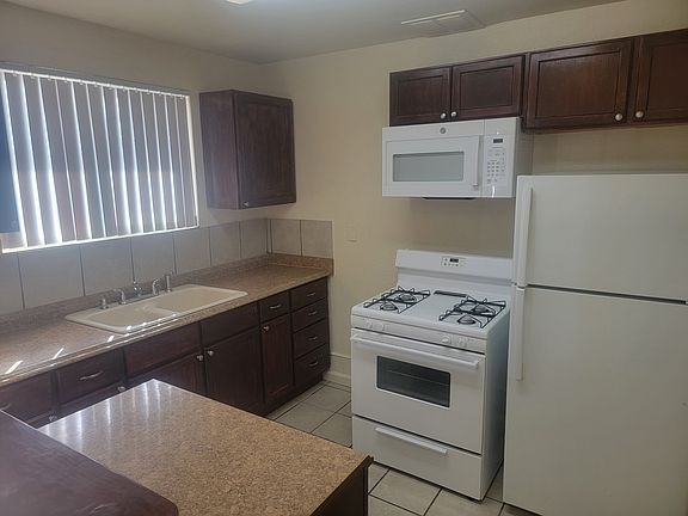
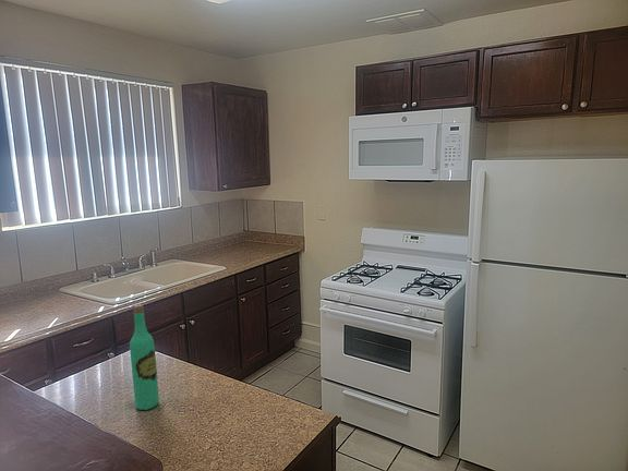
+ wine bottle (143, 355)
